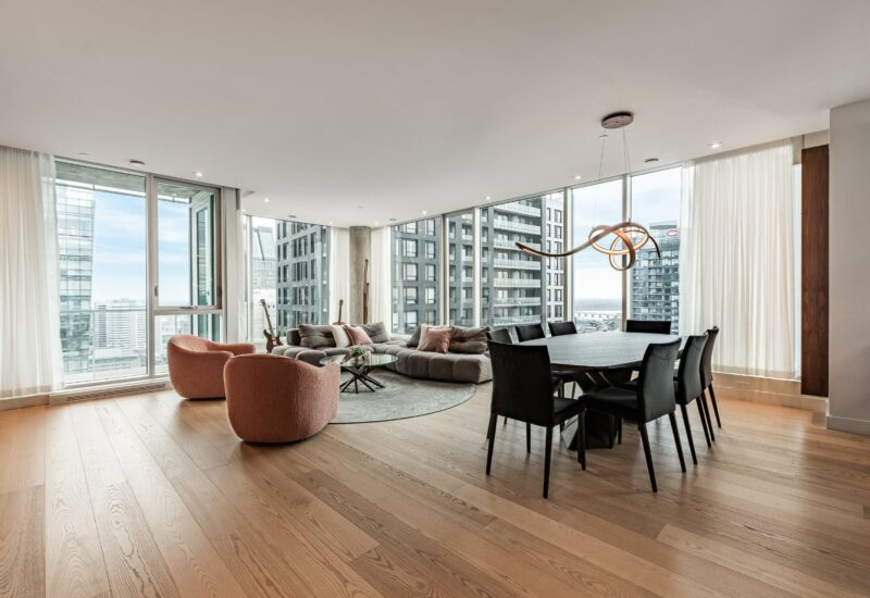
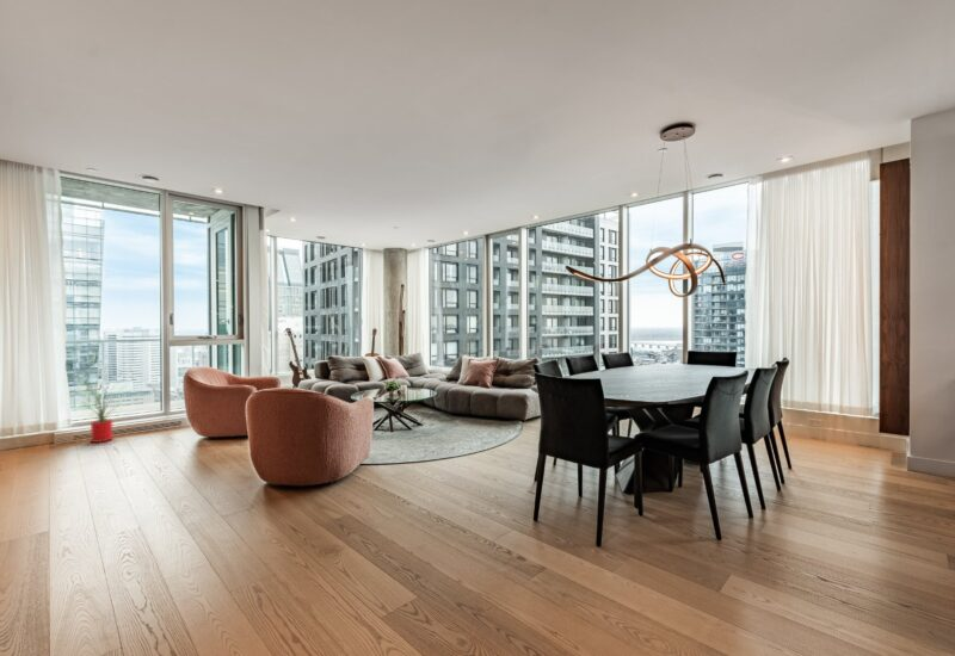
+ house plant (101, 409)
